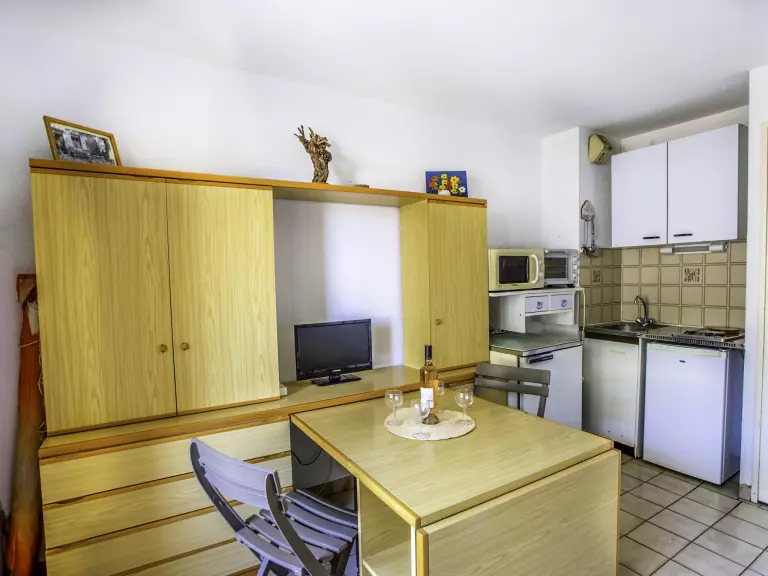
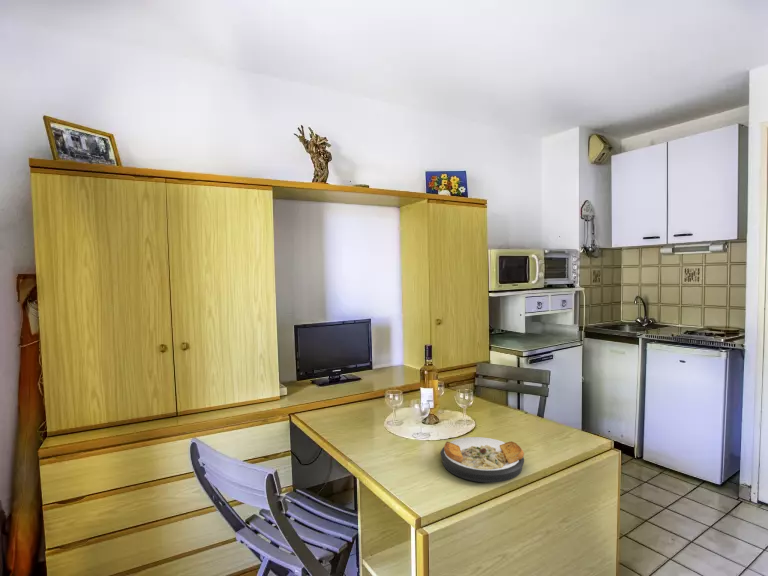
+ plate (481, 454)
